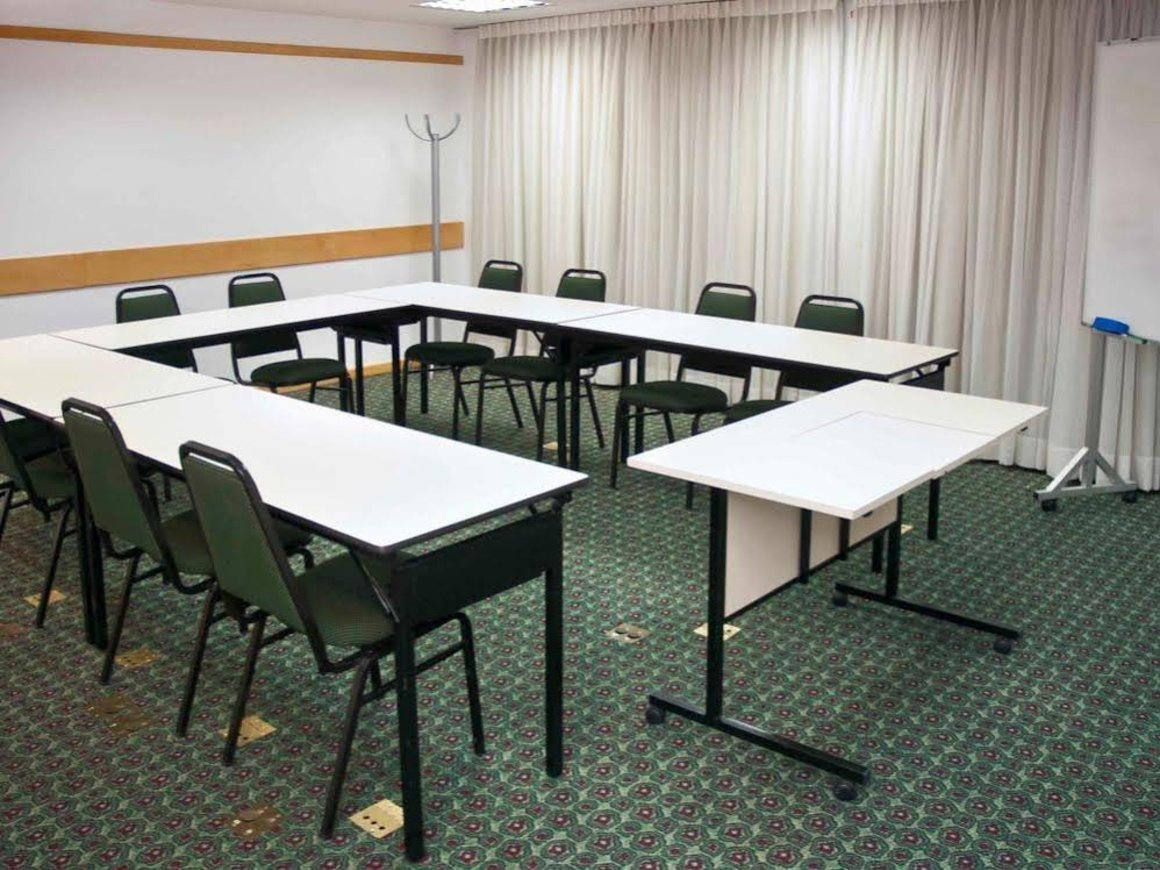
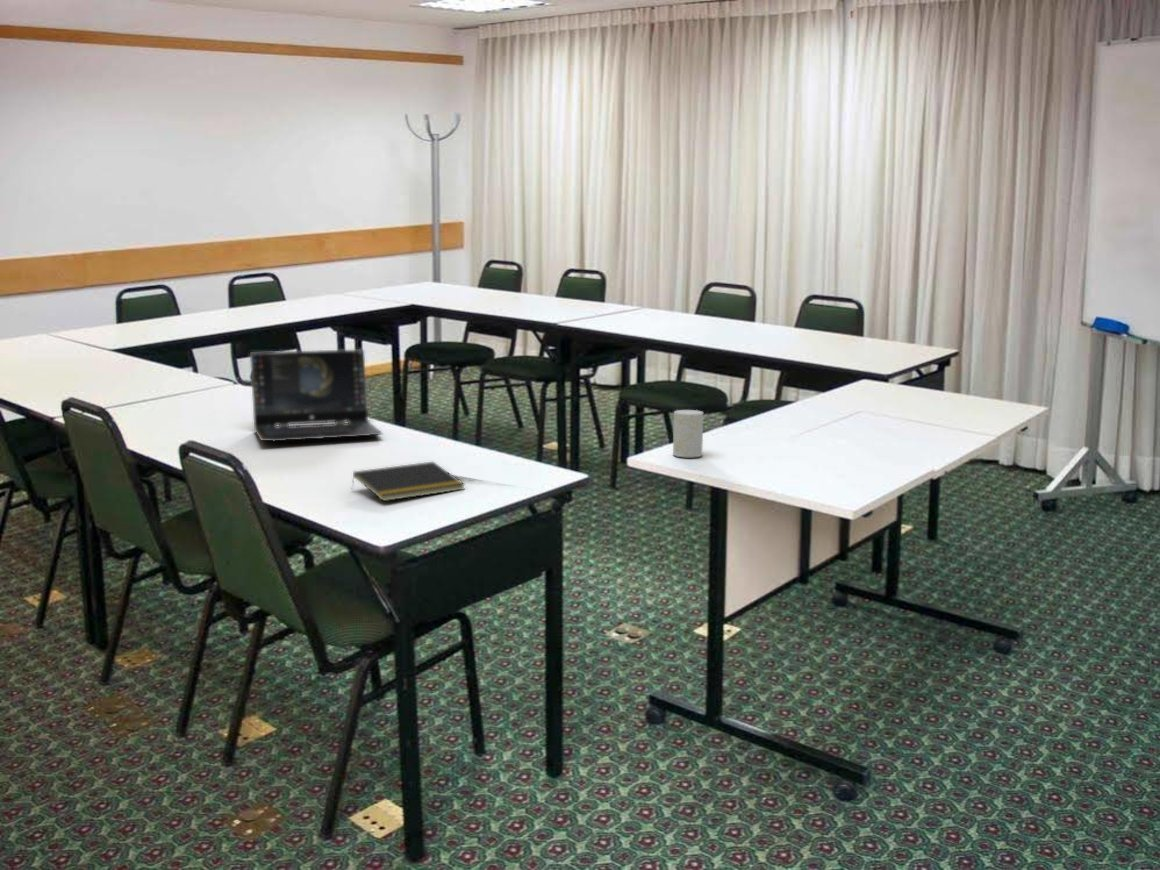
+ cup (688, 433)
+ laptop computer (315, 394)
+ notepad (409, 480)
